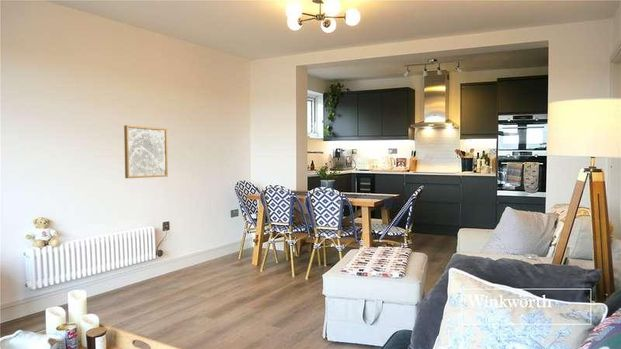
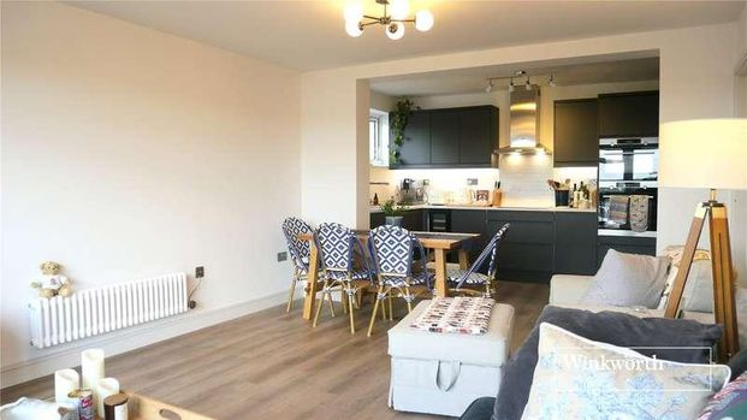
- wall art (146, 152)
